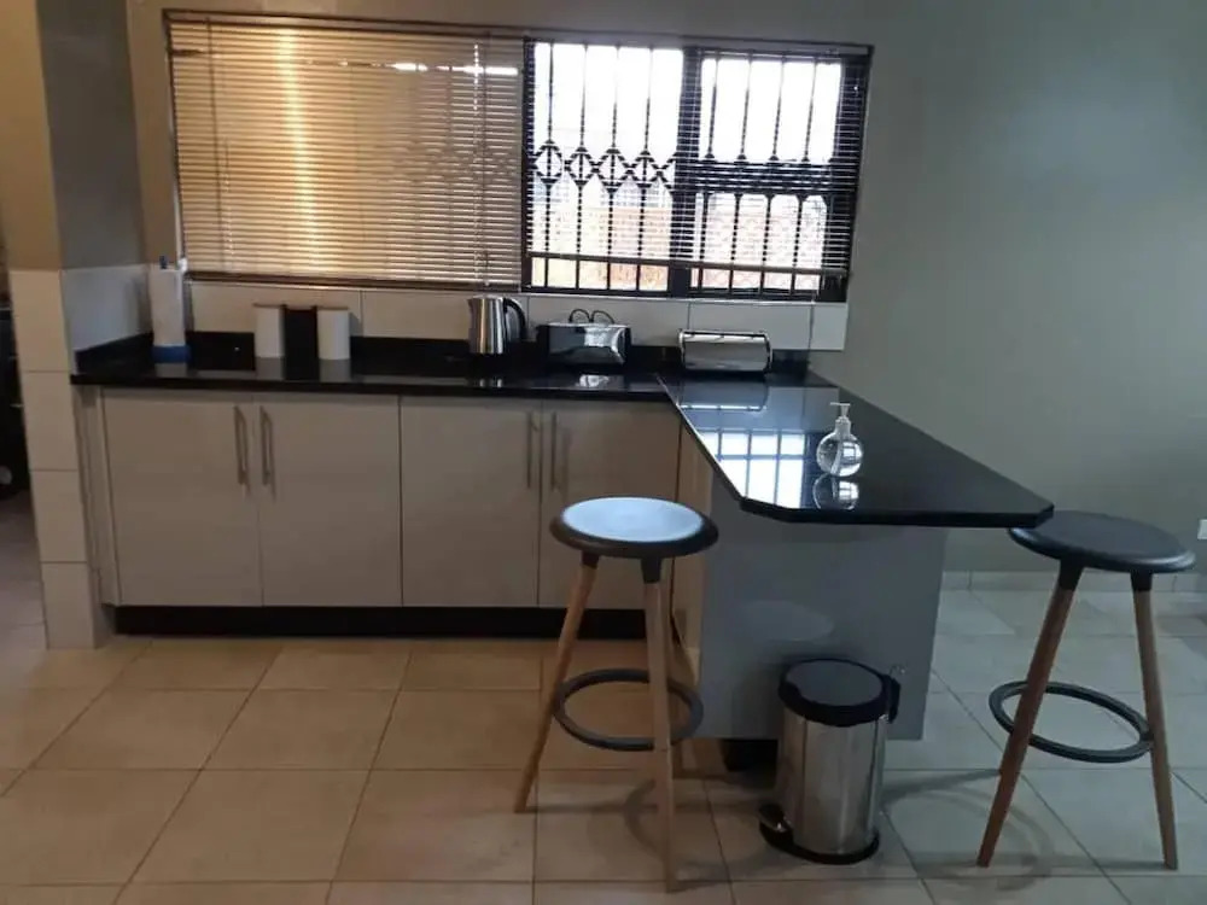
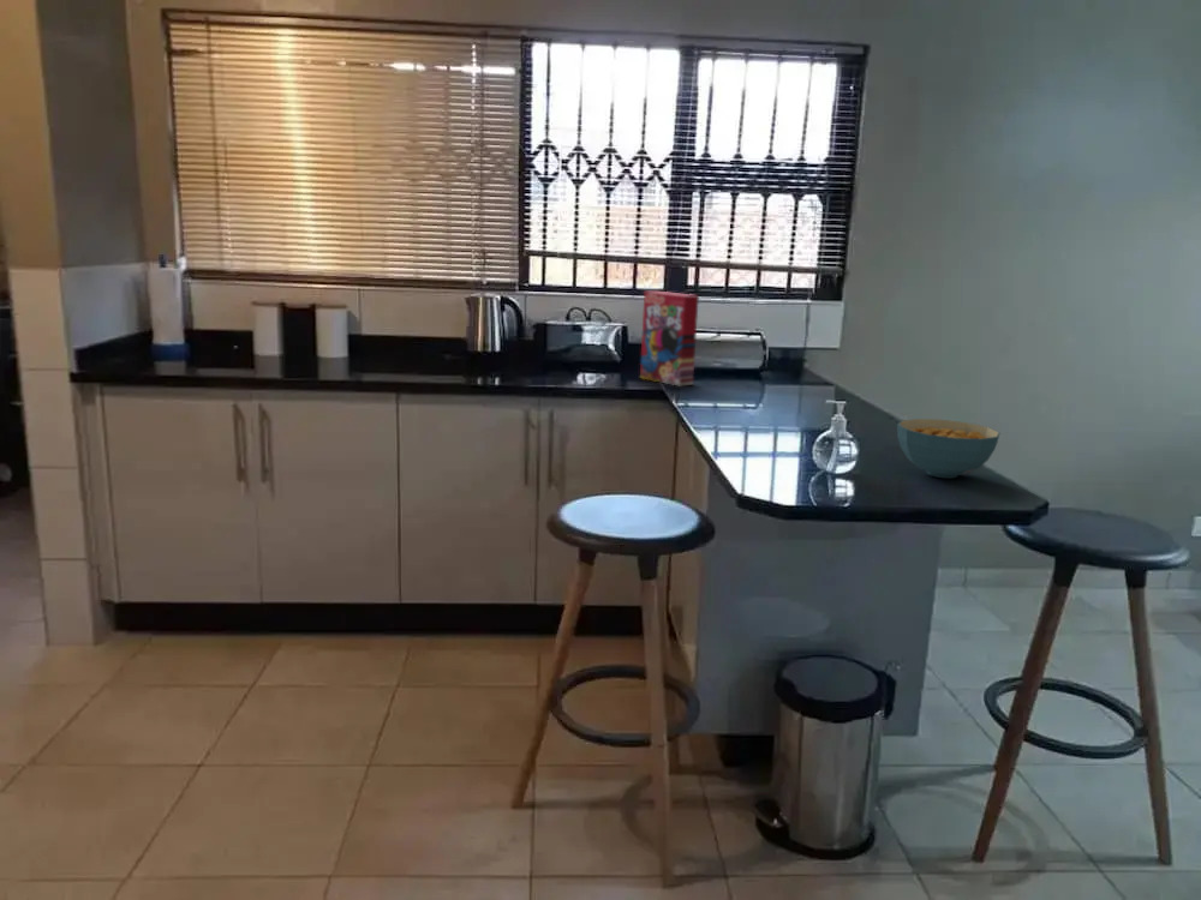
+ cereal box (668, 337)
+ cereal bowl (945, 451)
